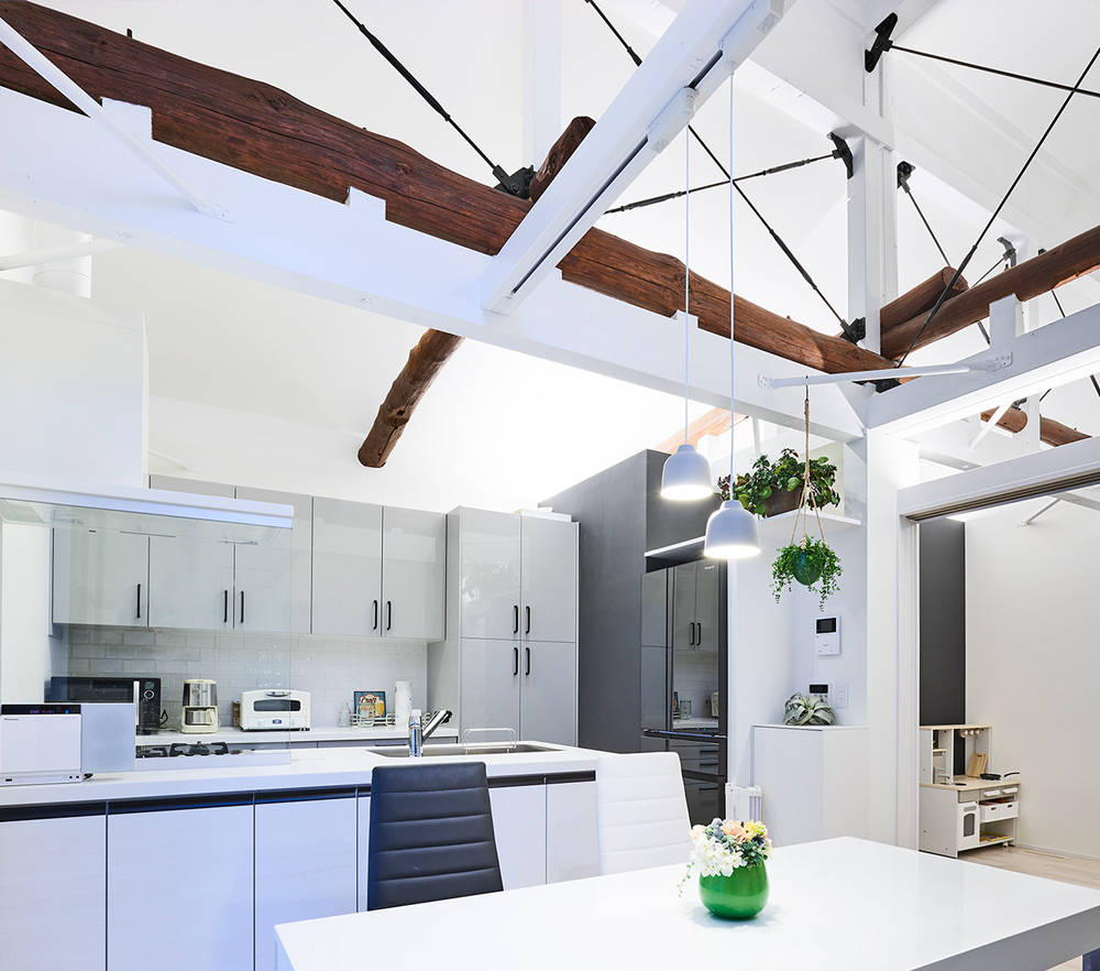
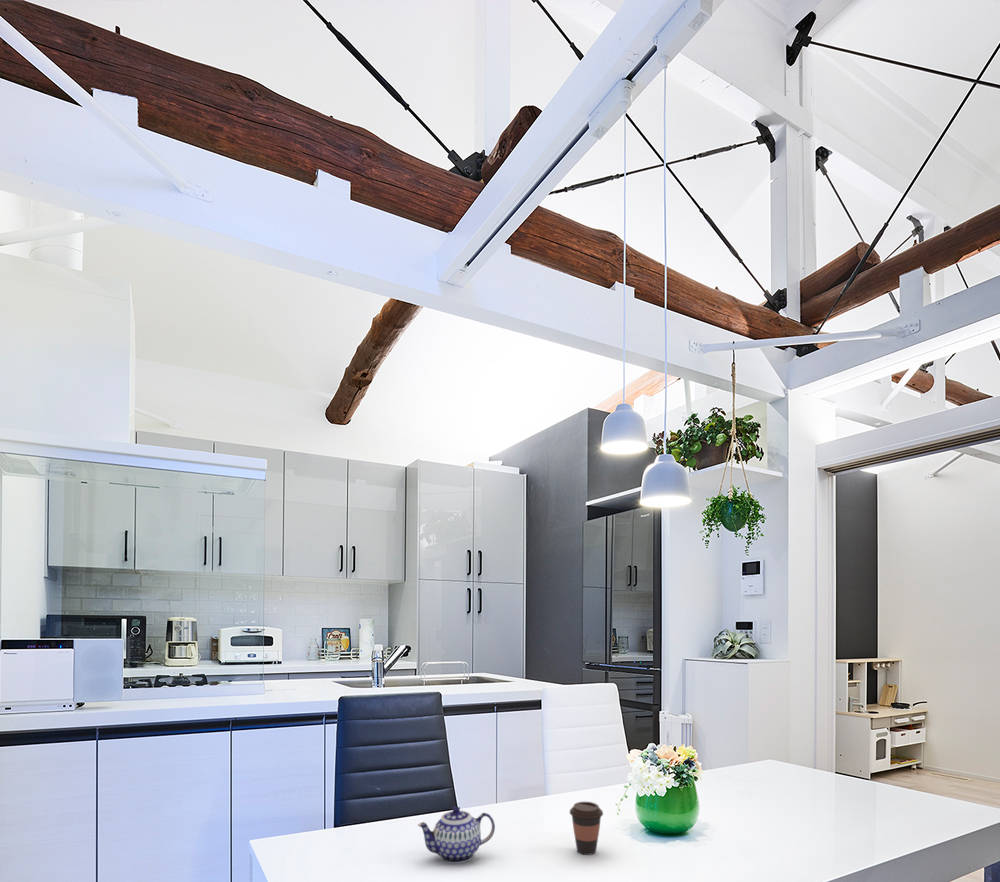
+ coffee cup (586, 828)
+ teapot (456, 831)
